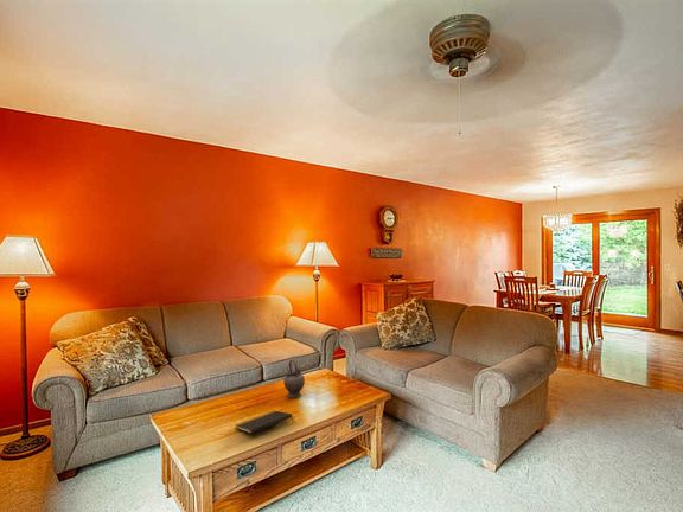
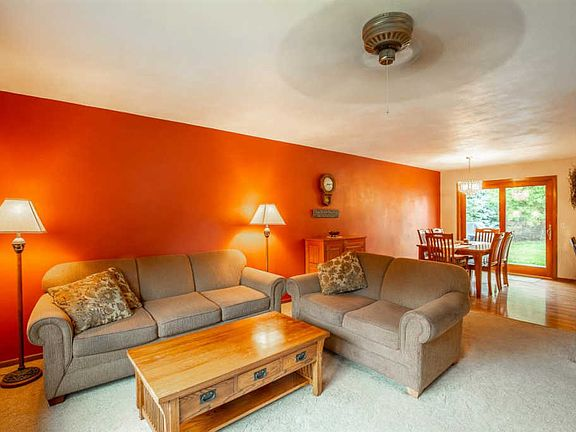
- notepad (263, 421)
- teapot (293, 377)
